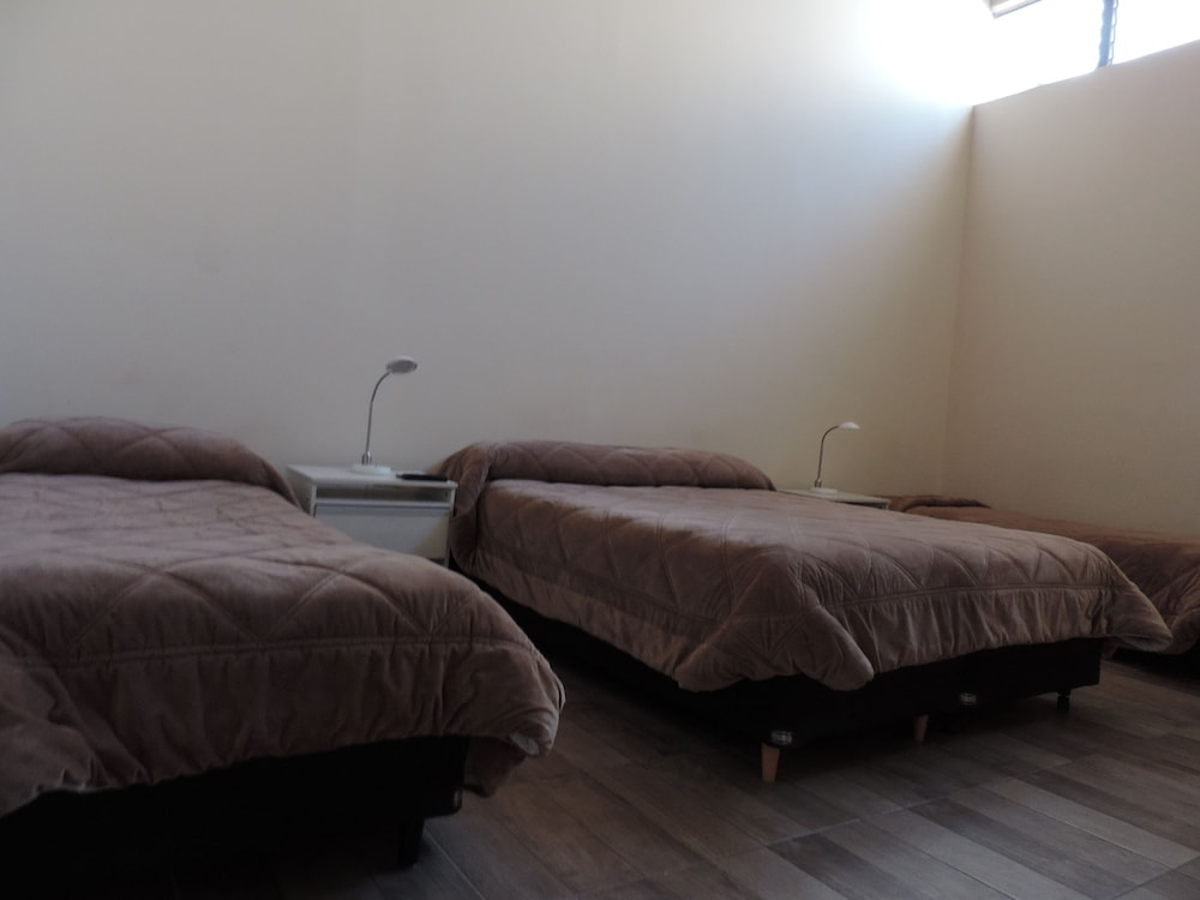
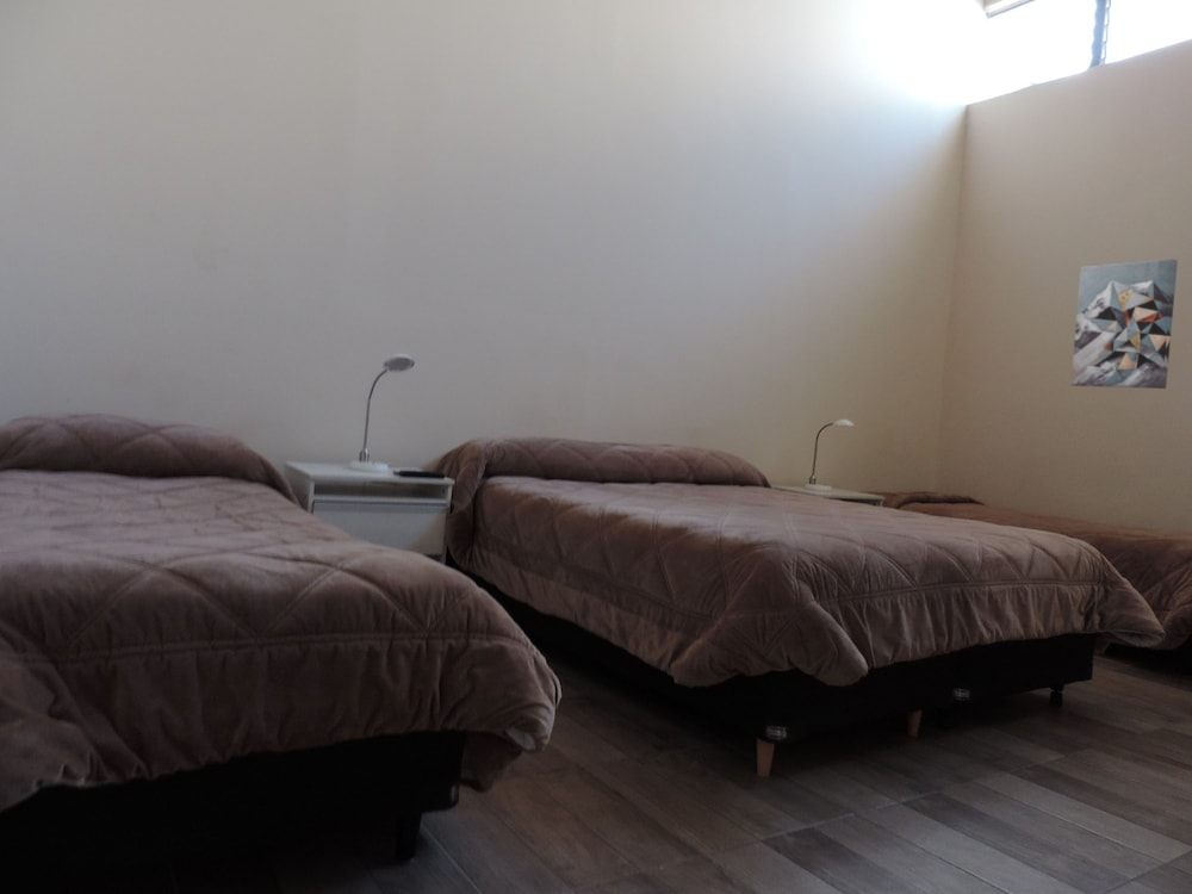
+ wall art (1122, 325)
